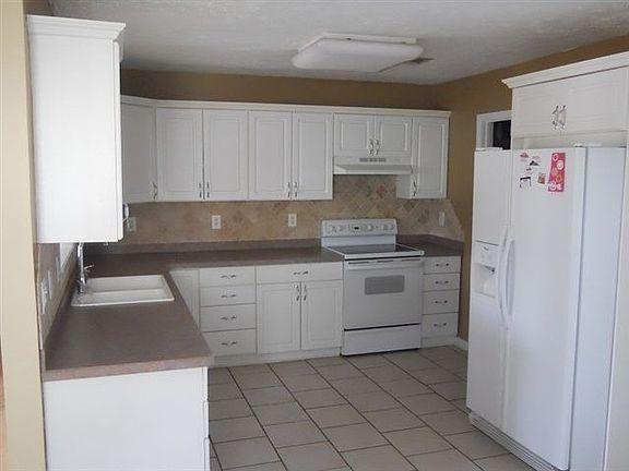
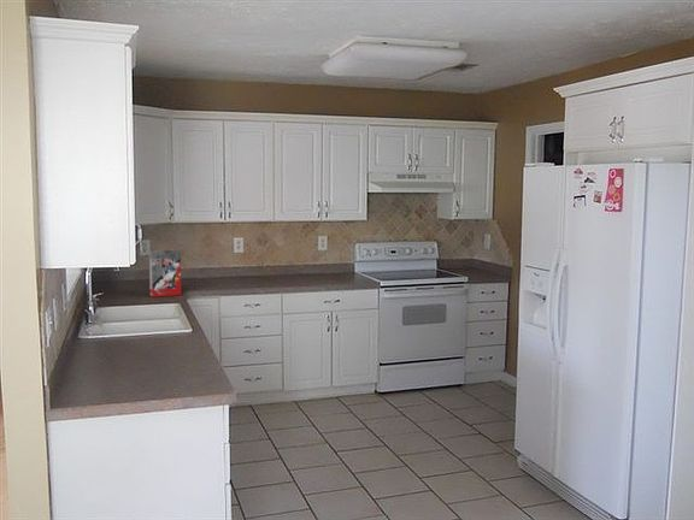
+ cereal box (165, 272)
